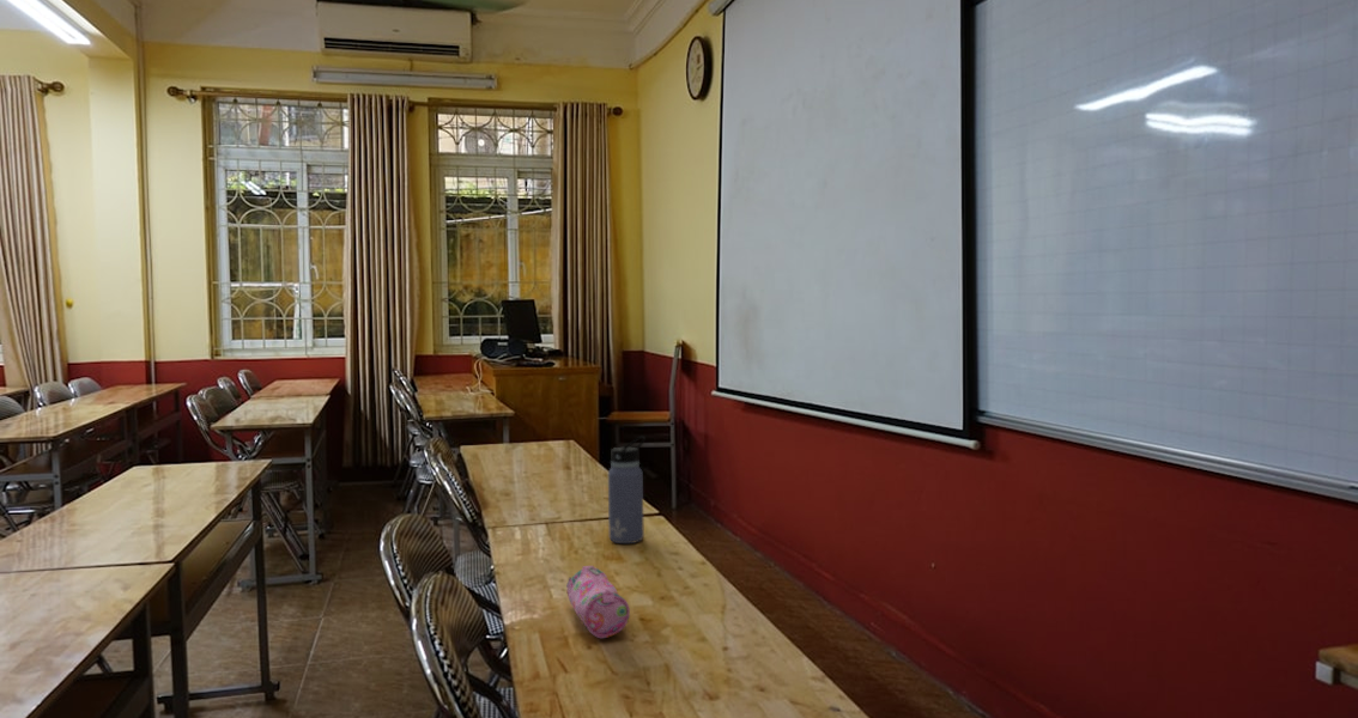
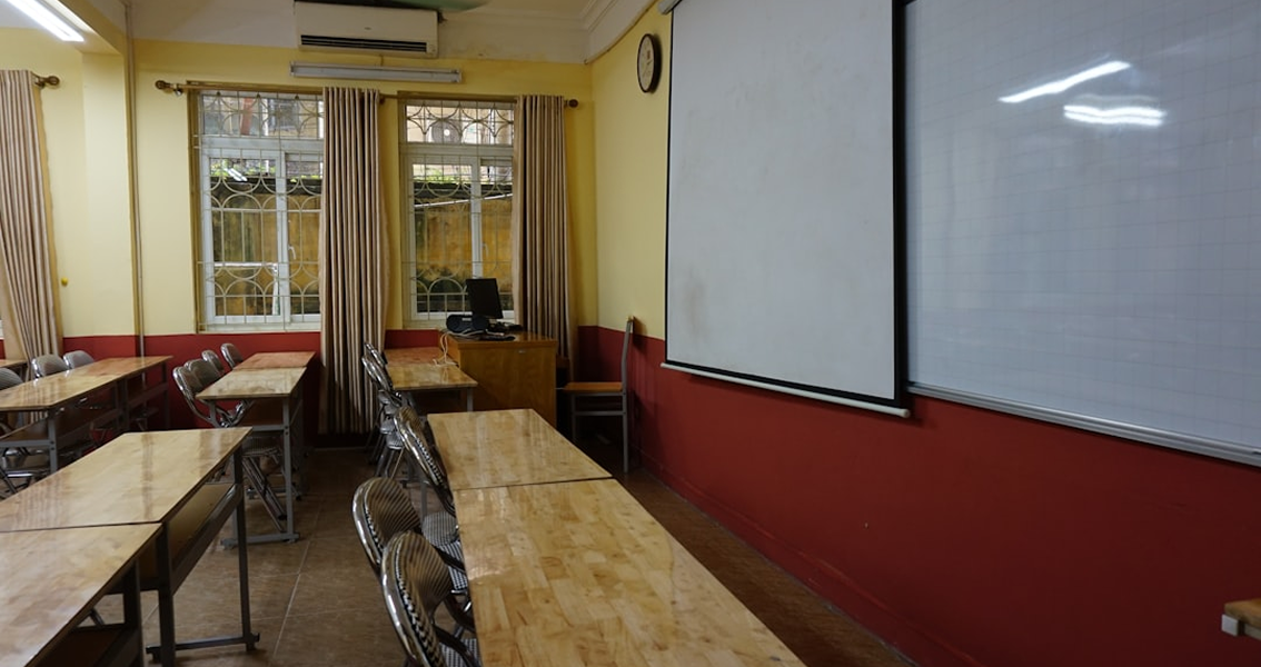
- water bottle (626, 487)
- pencil case (596, 598)
